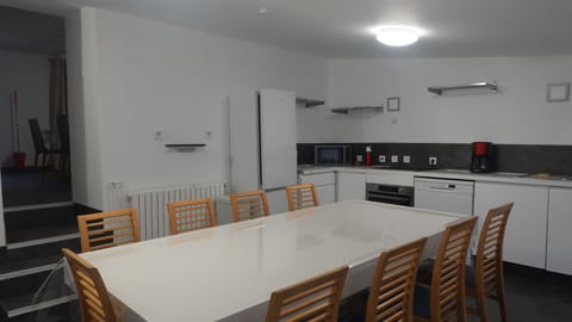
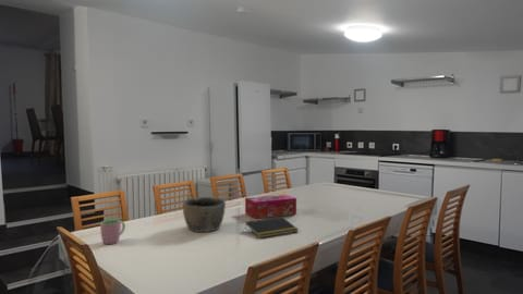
+ cup (113, 231)
+ tissue box (270, 206)
+ bowl (204, 213)
+ notepad (271, 226)
